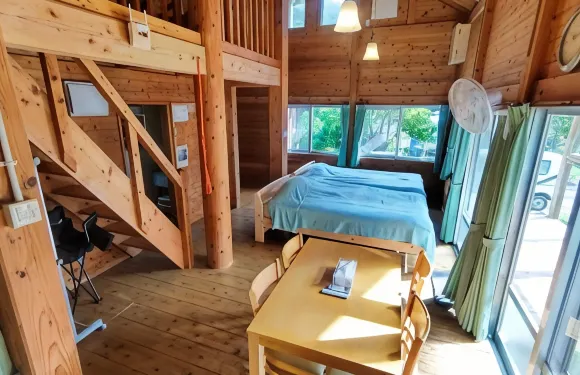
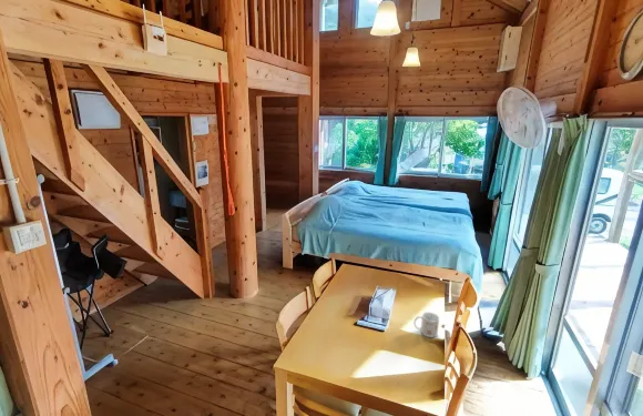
+ mug (426, 324)
